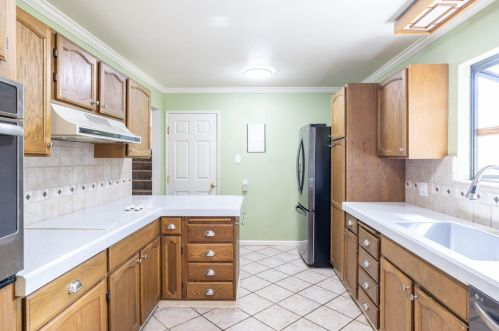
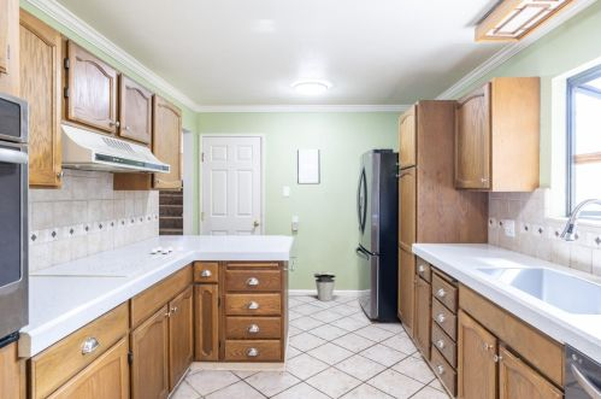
+ trash can (324, 284)
